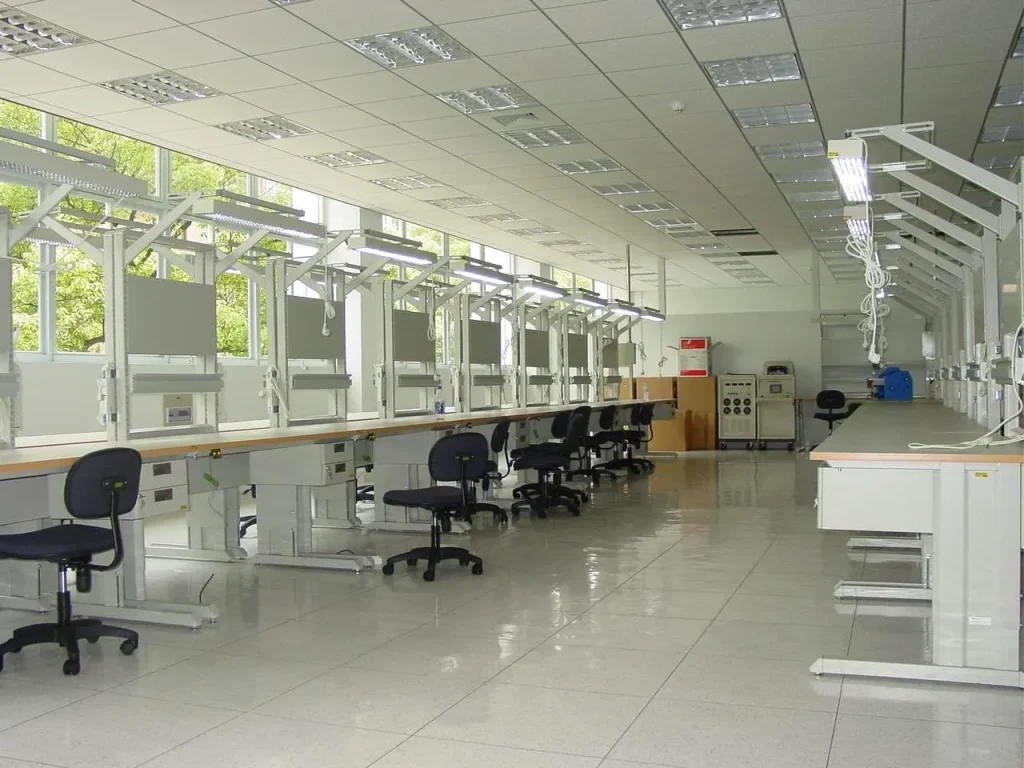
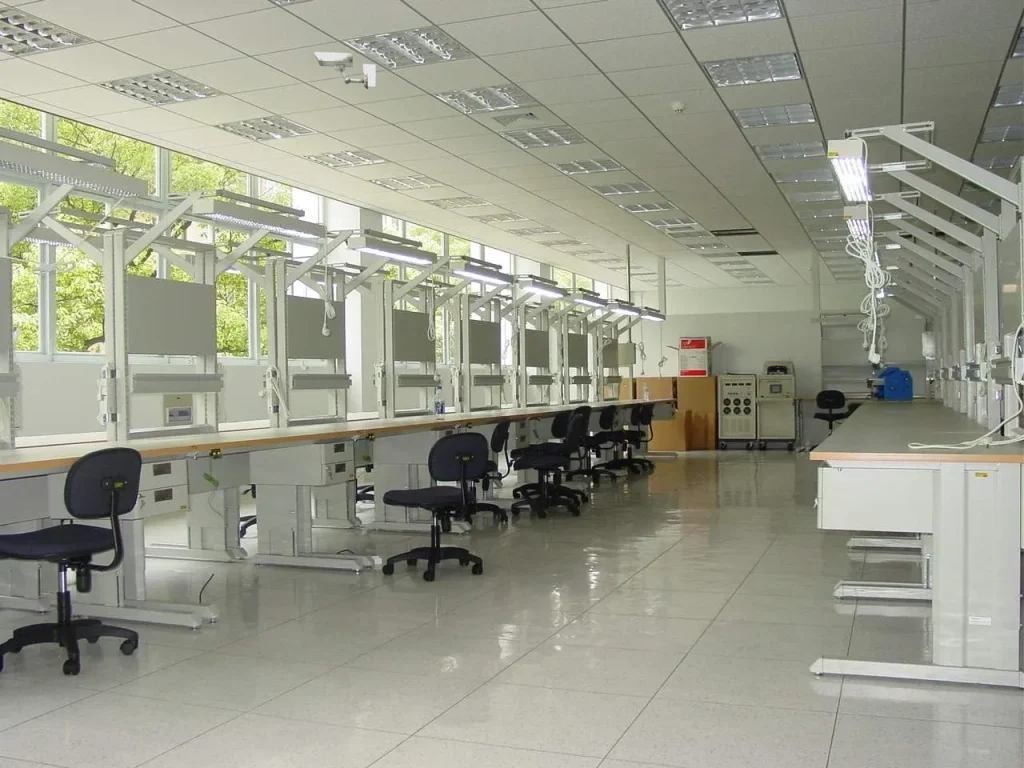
+ security camera (345, 75)
